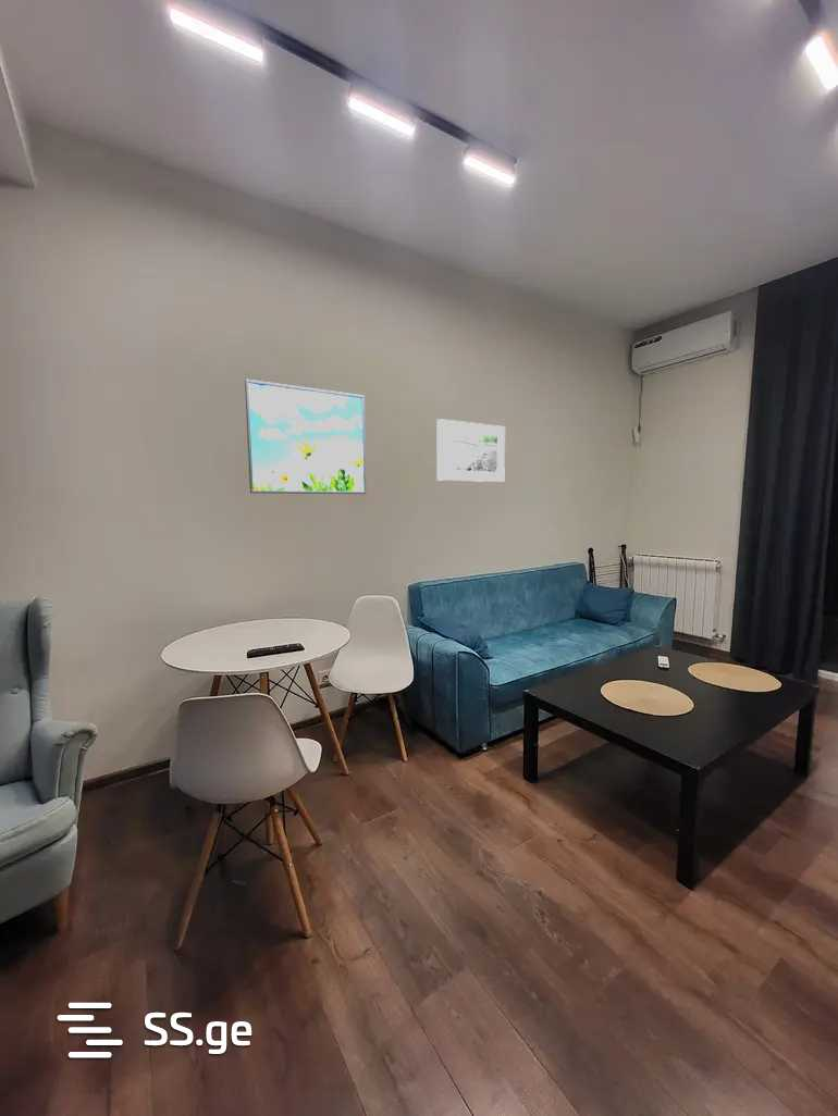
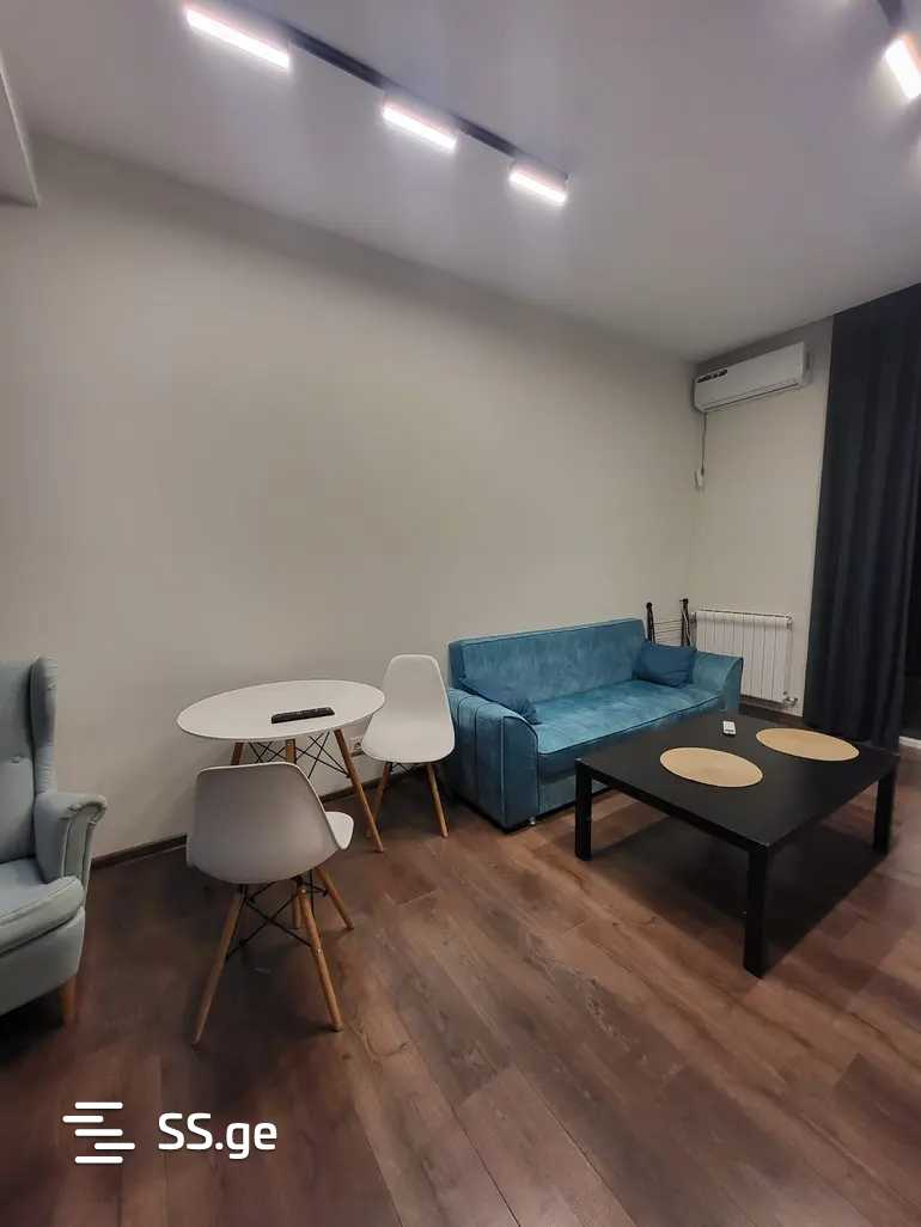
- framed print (472, 451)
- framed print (310, 441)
